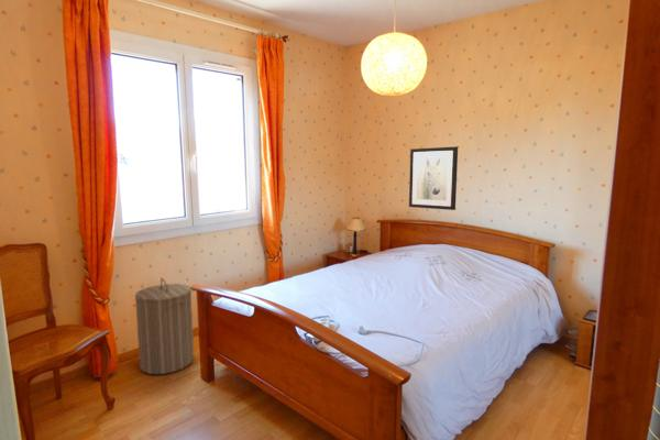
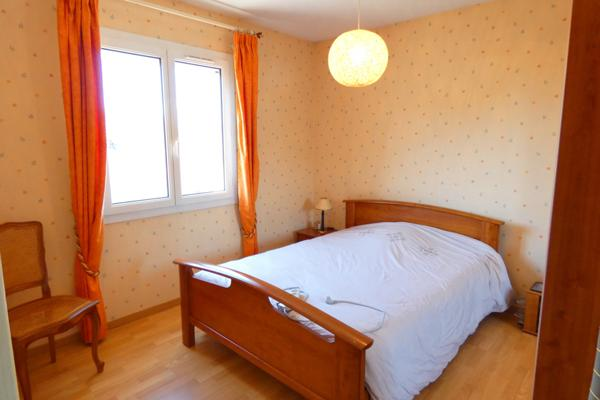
- laundry hamper (165, 321)
- wall art (431, 178)
